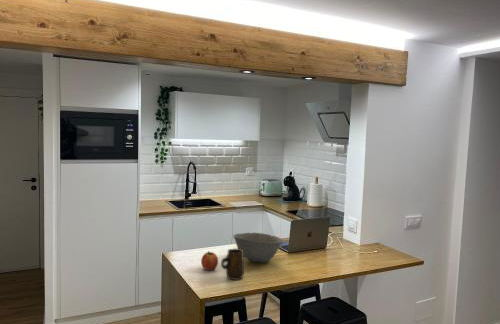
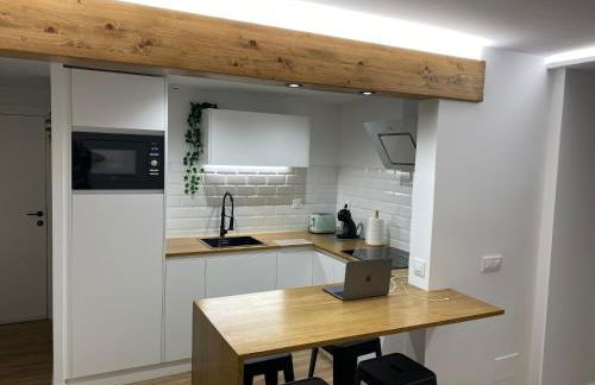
- apple (209, 260)
- mug (233, 263)
- bowl (258, 247)
